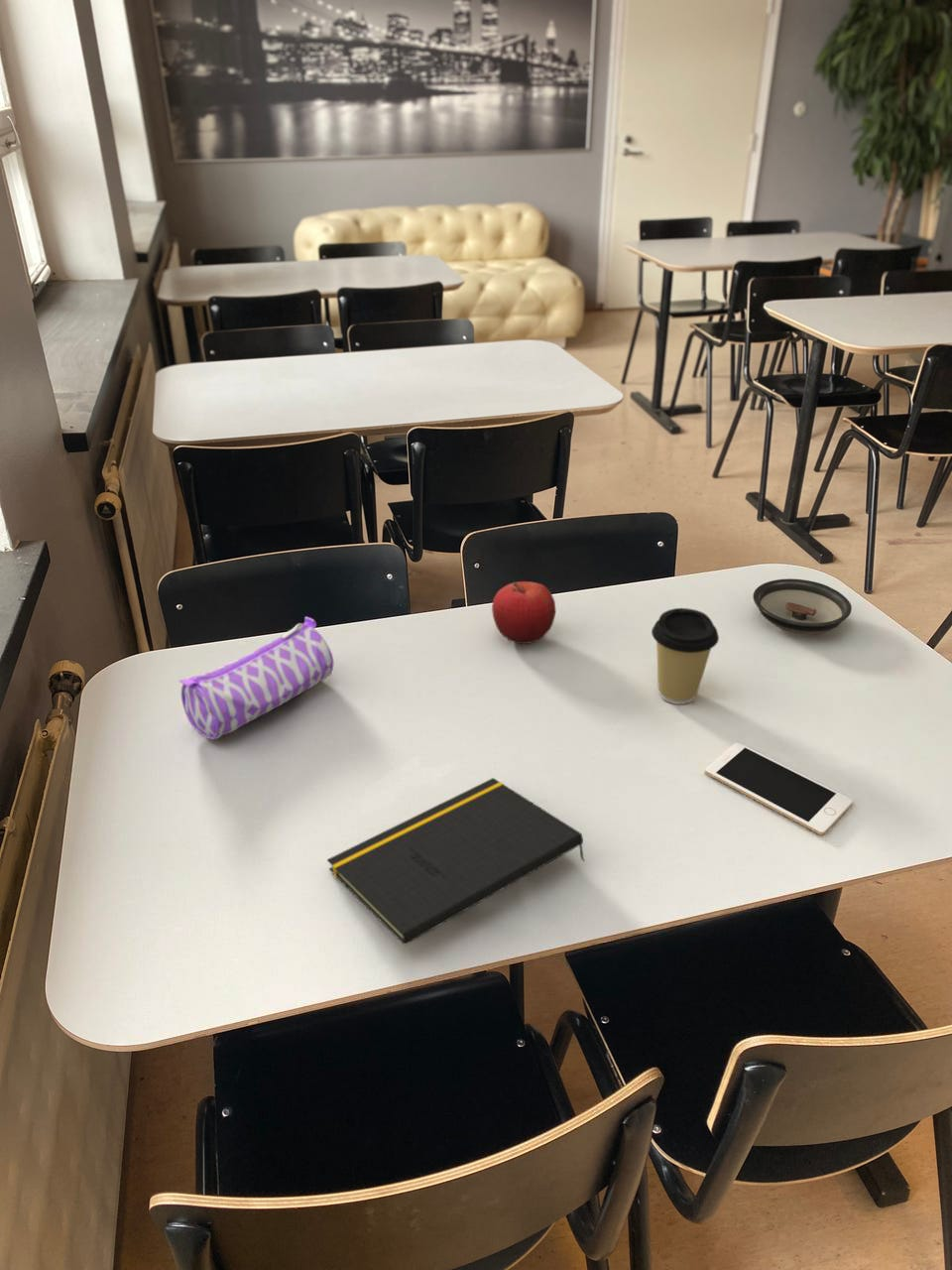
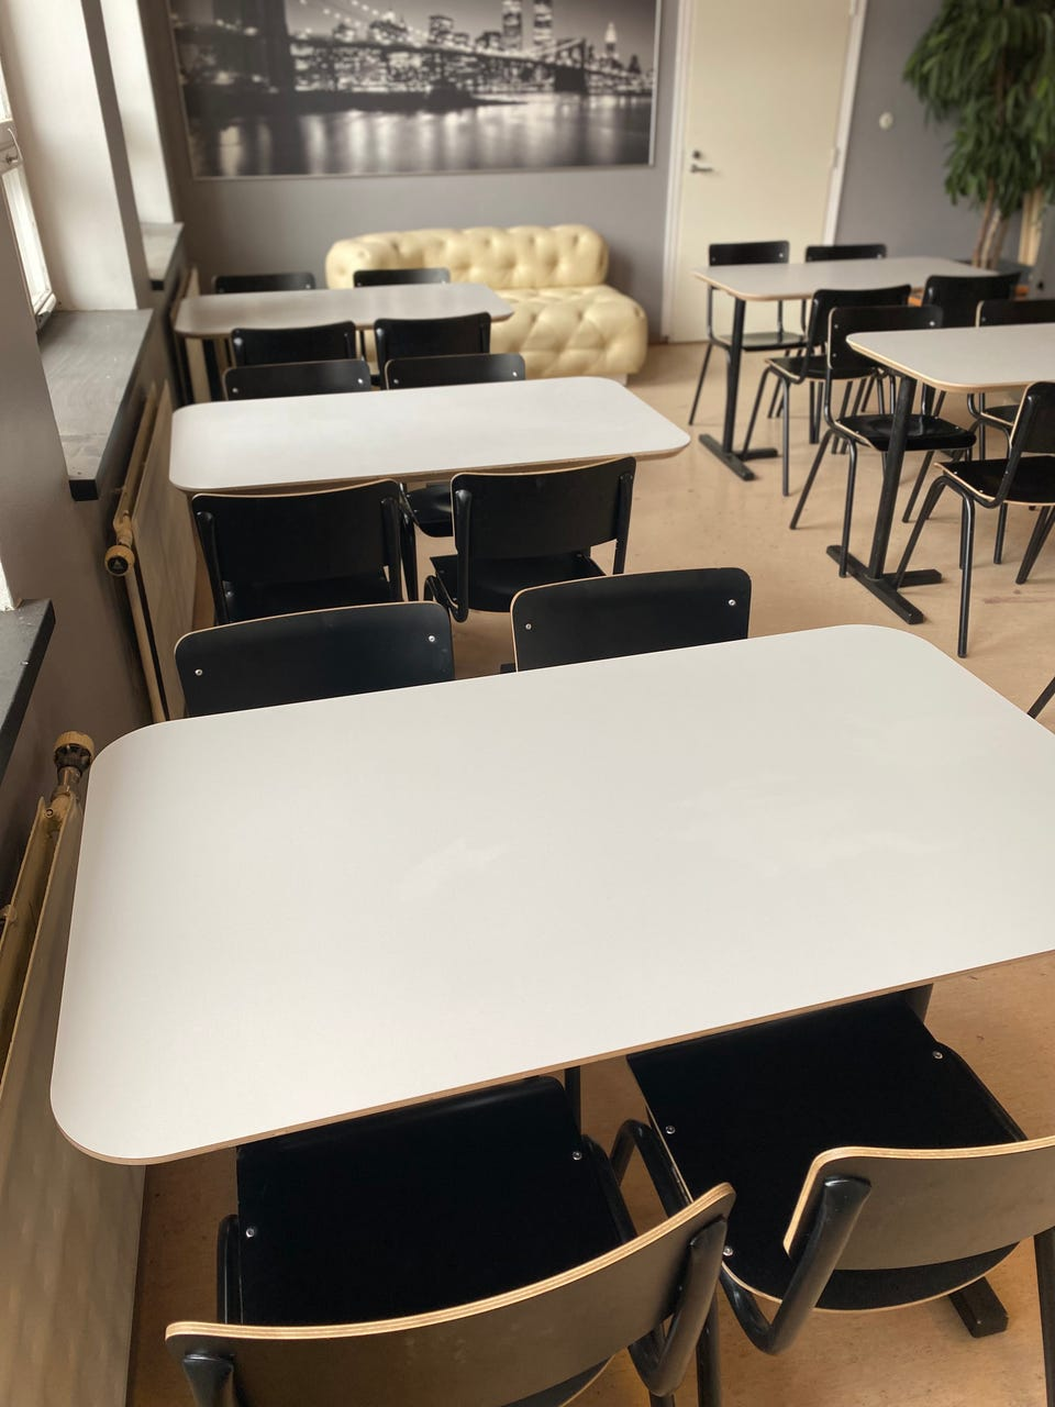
- fruit (524, 610)
- pencil case (260, 677)
- notepad (454, 851)
- coffee cup (681, 659)
- cell phone (776, 786)
- saucer (799, 610)
